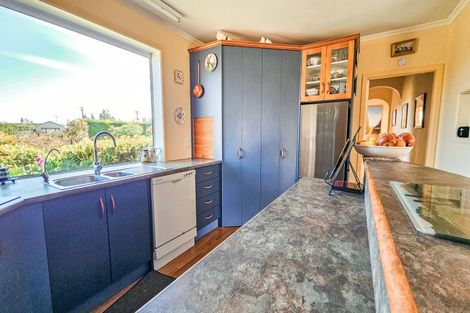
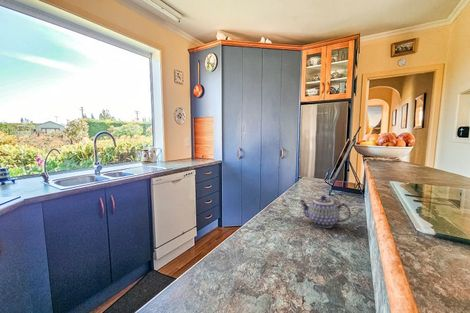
+ teapot (323, 209)
